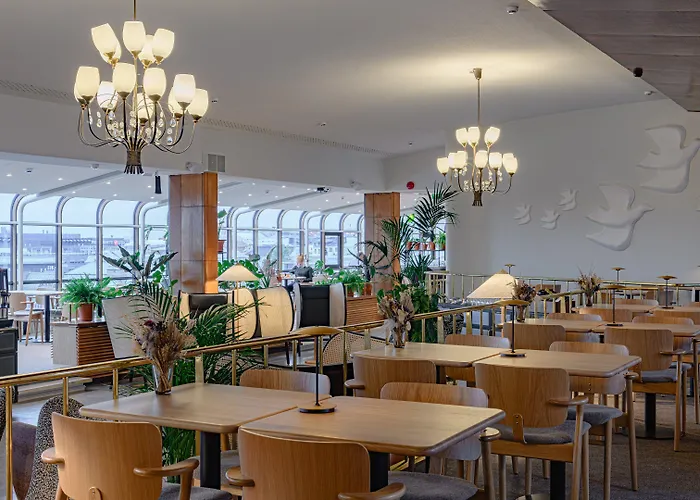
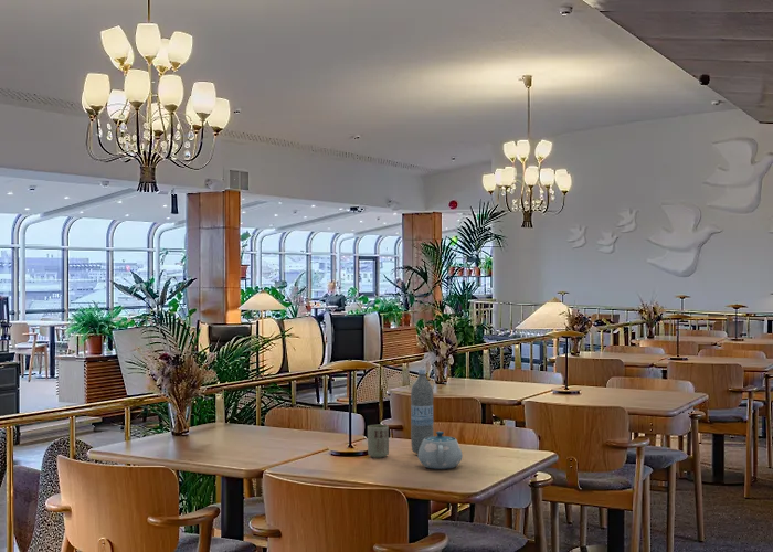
+ cup (378, 440)
+ water bottle (422, 411)
+ chinaware (440, 448)
